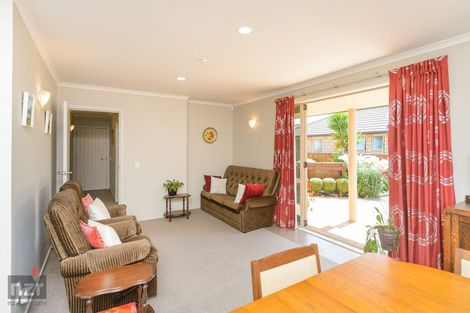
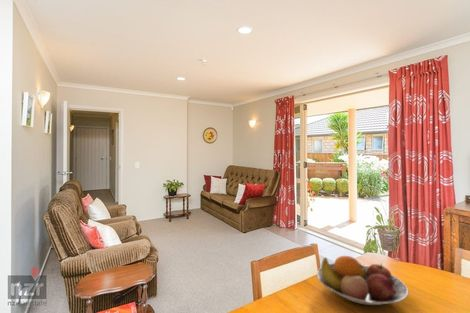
+ fruit bowl (359, 276)
